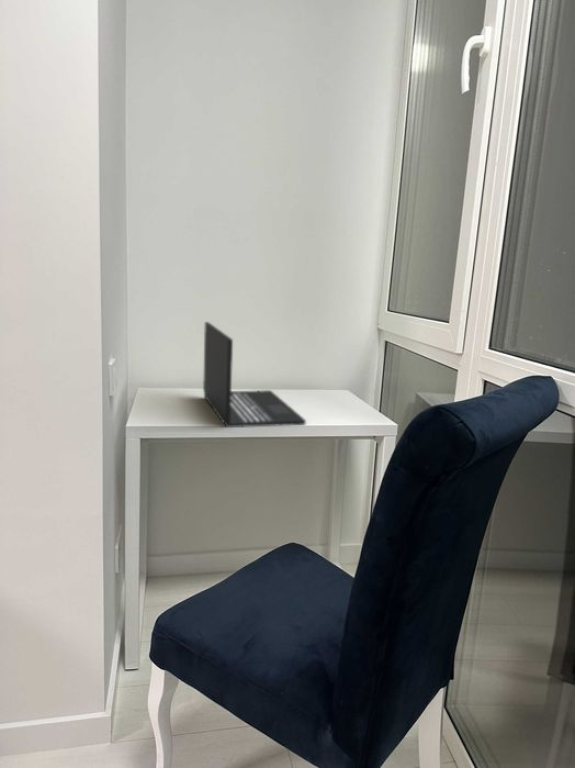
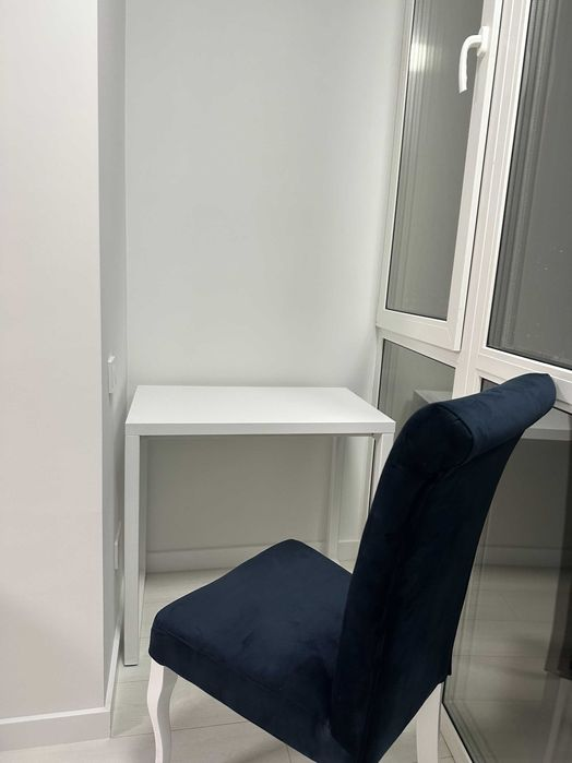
- laptop (252, 391)
